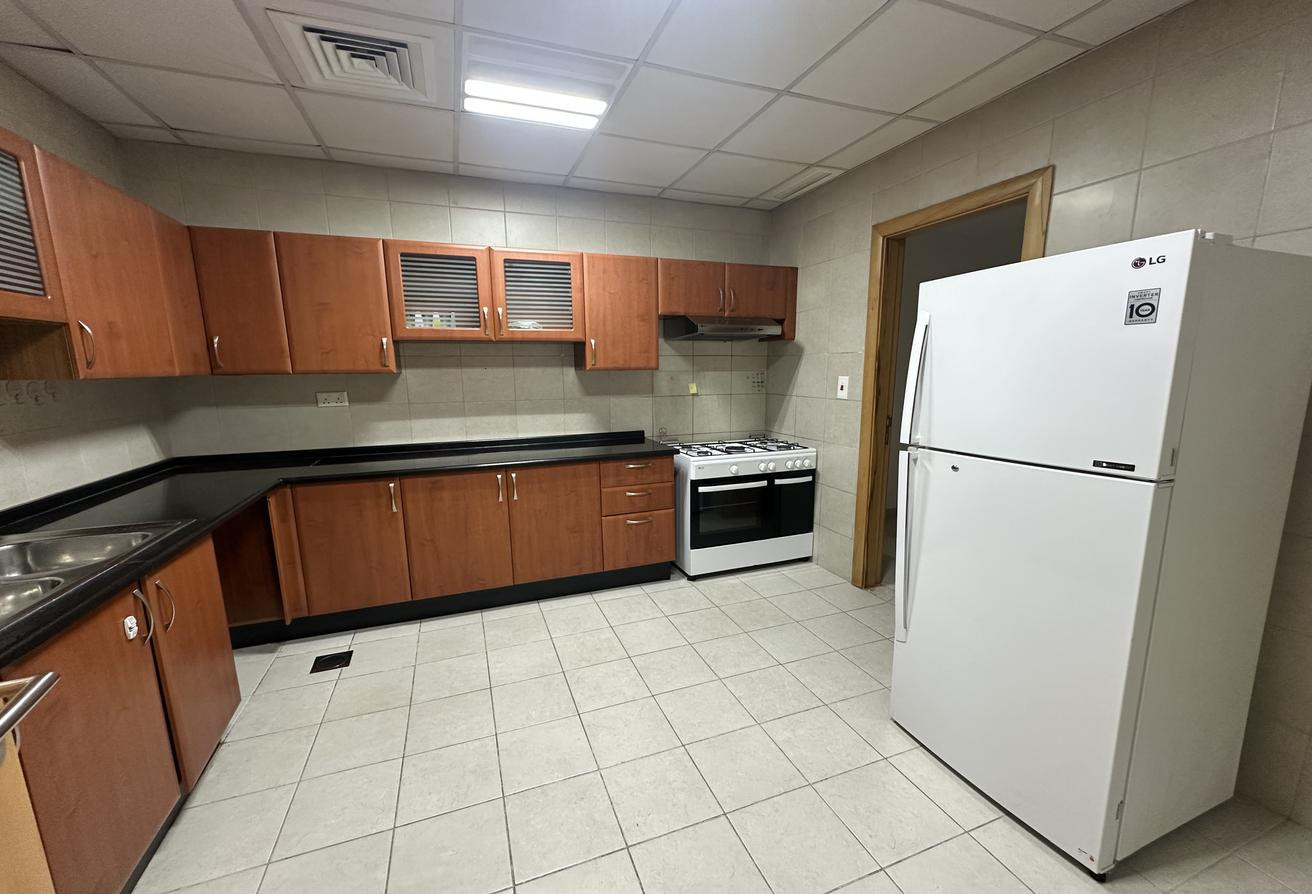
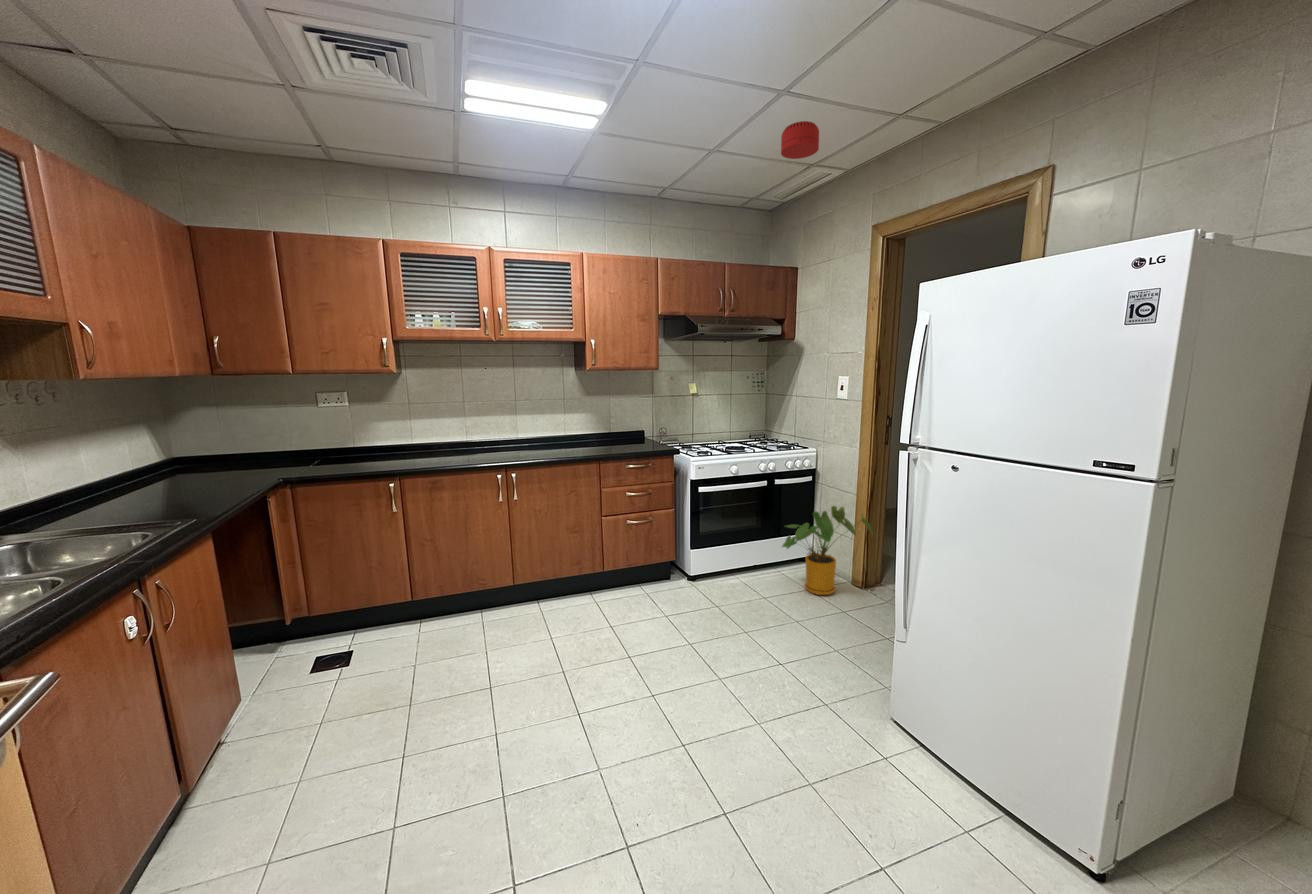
+ smoke detector (799, 139)
+ house plant (821, 548)
